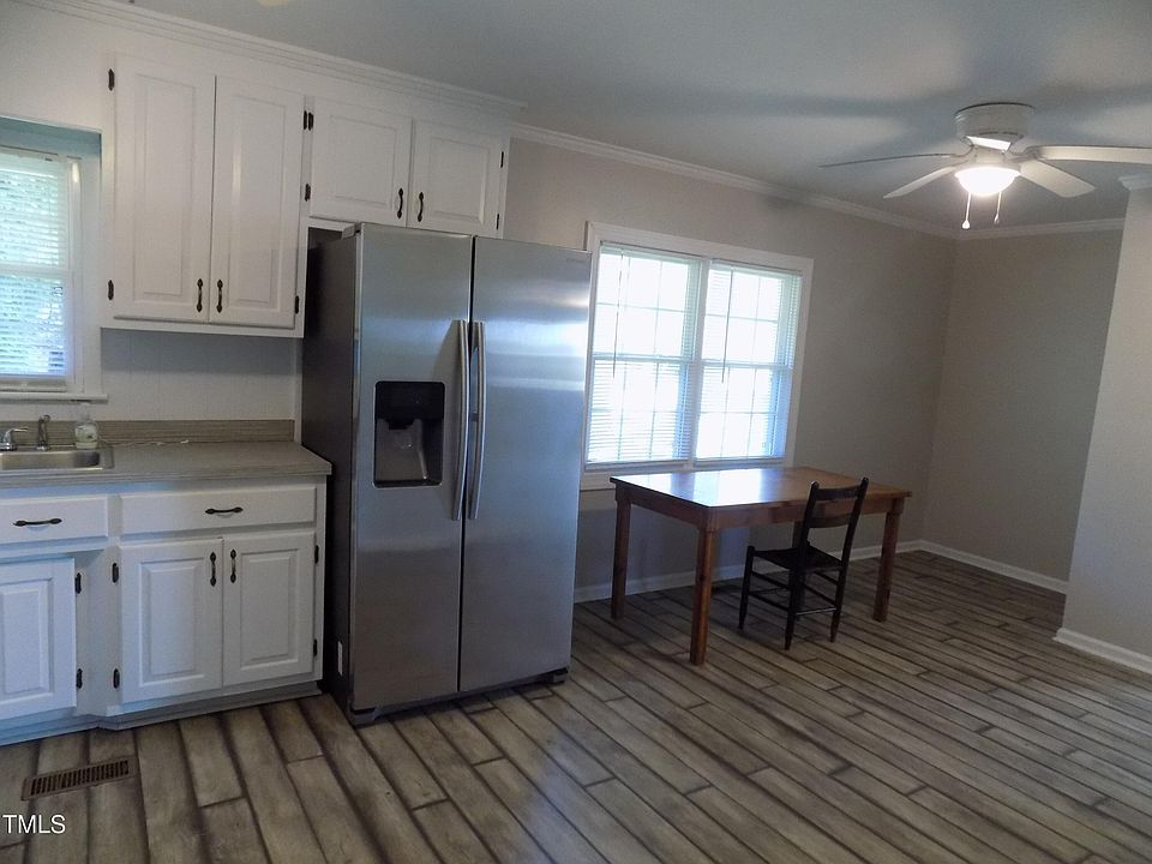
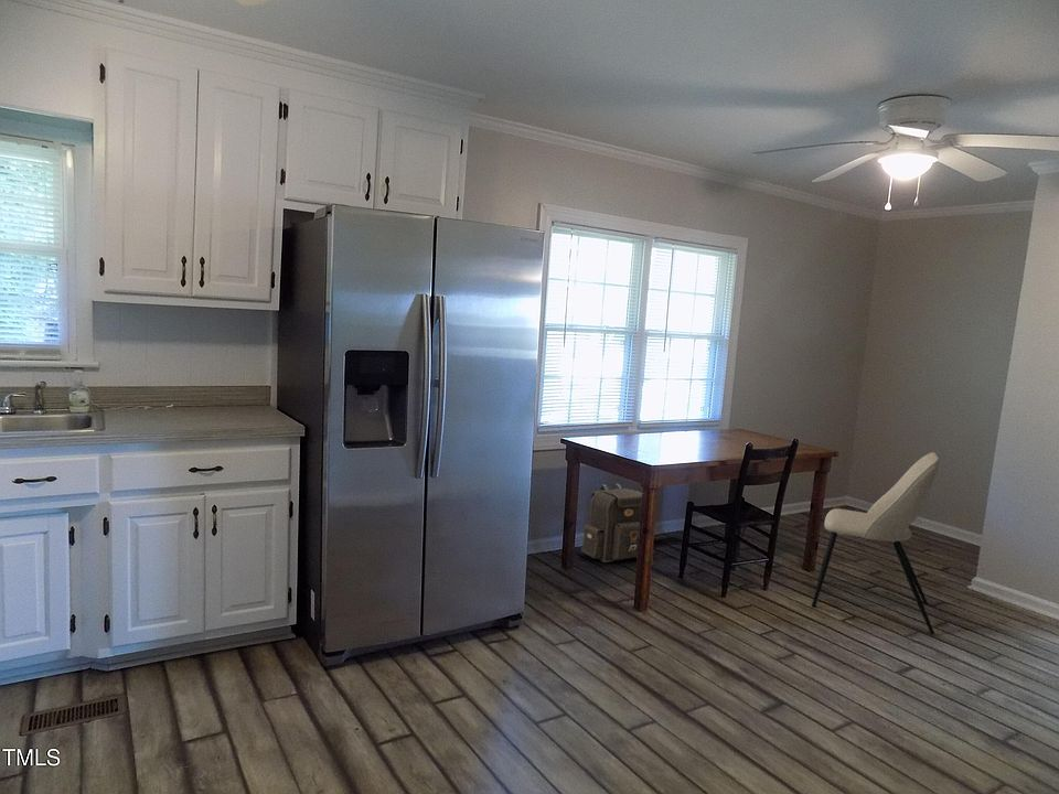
+ dining chair (880, 527)
+ backpack (618, 521)
